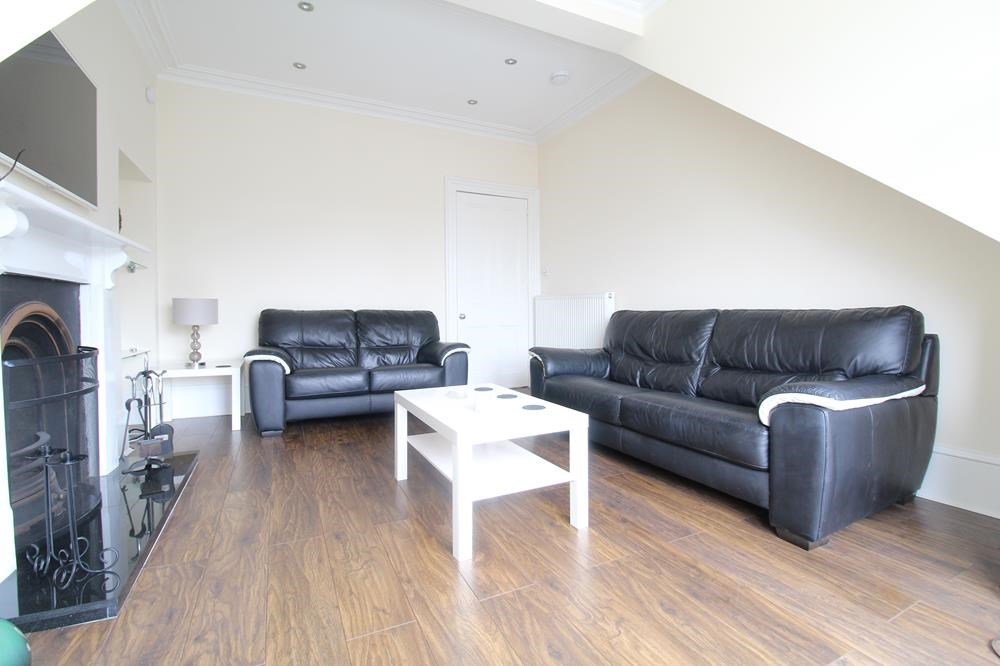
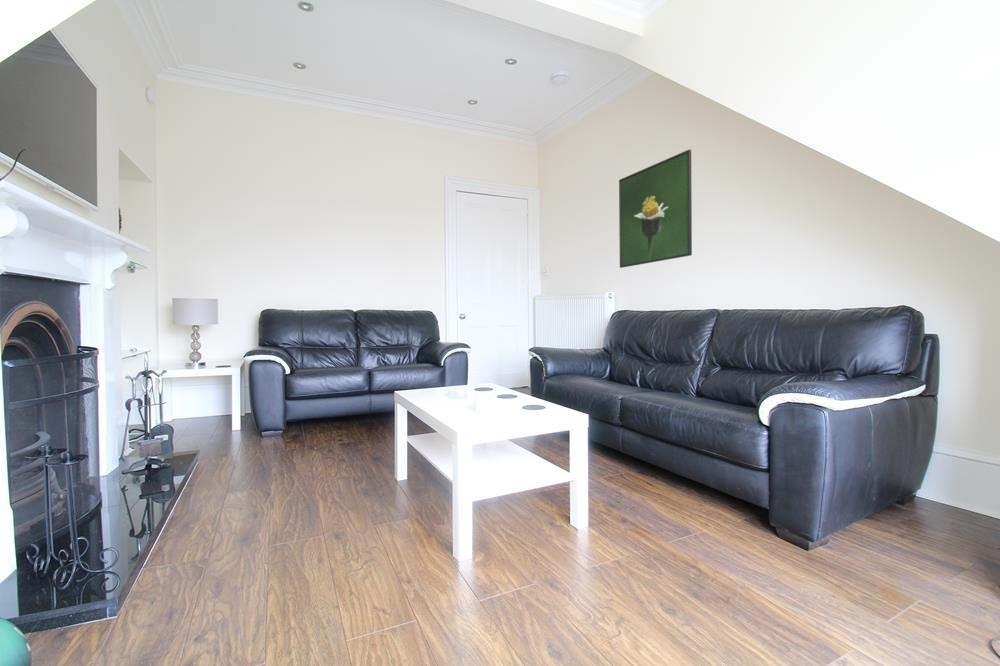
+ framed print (652, 214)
